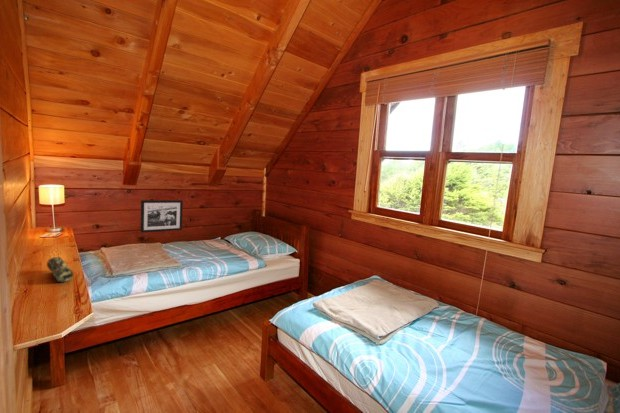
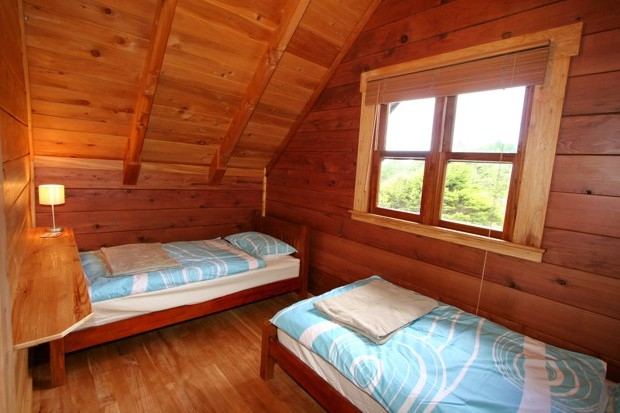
- picture frame (162, 215)
- pencil case (60, 269)
